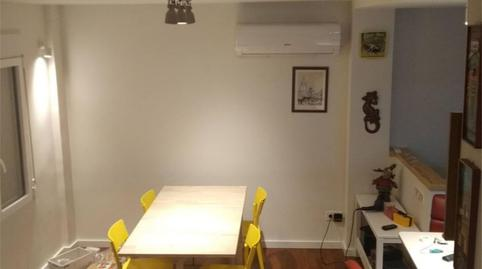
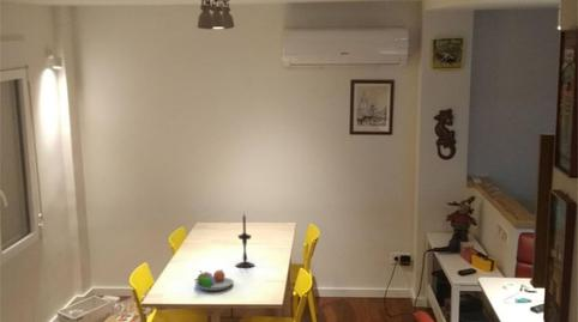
+ fruit bowl (212, 278)
+ candle holder (245, 238)
